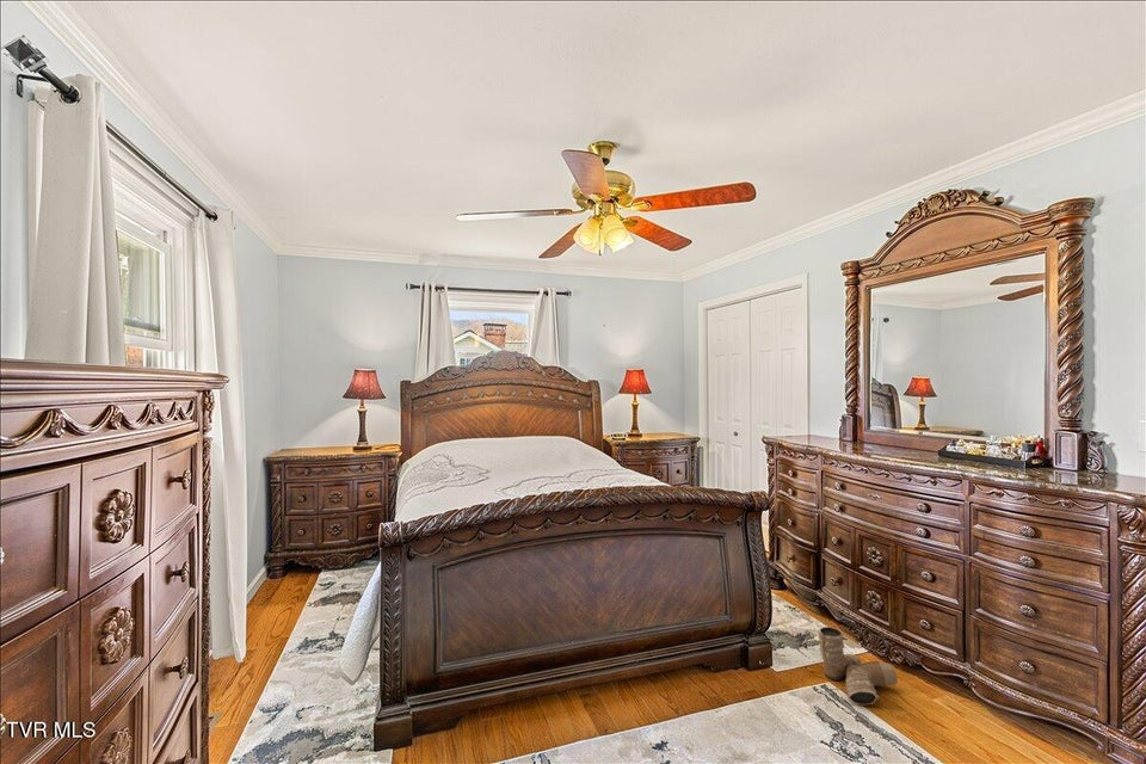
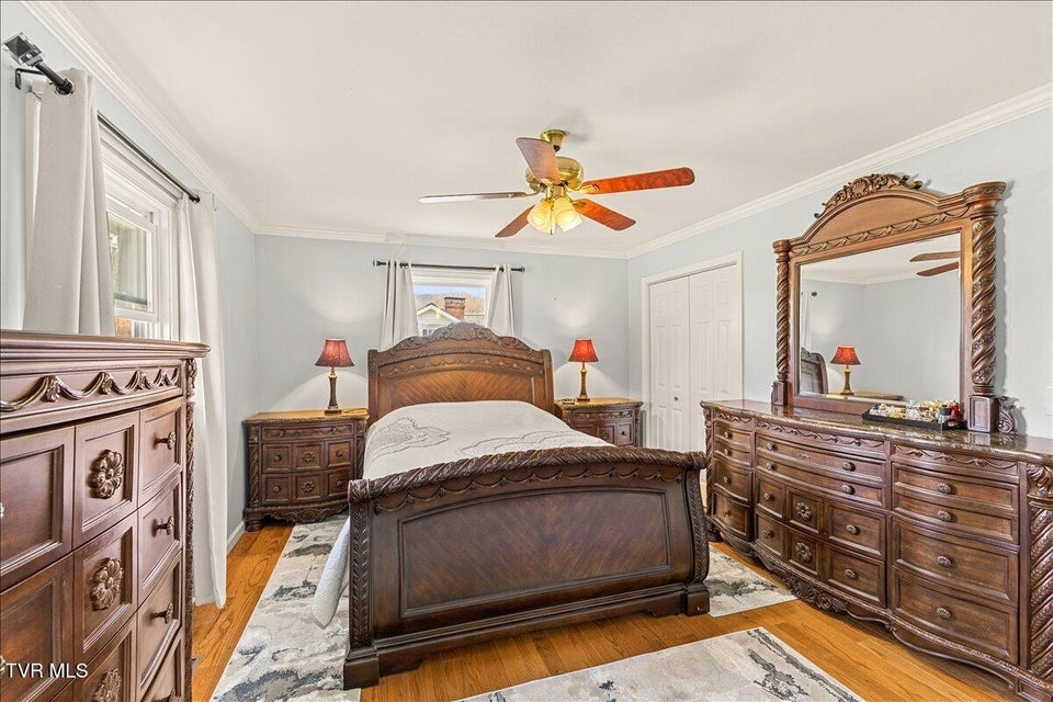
- boots (856, 661)
